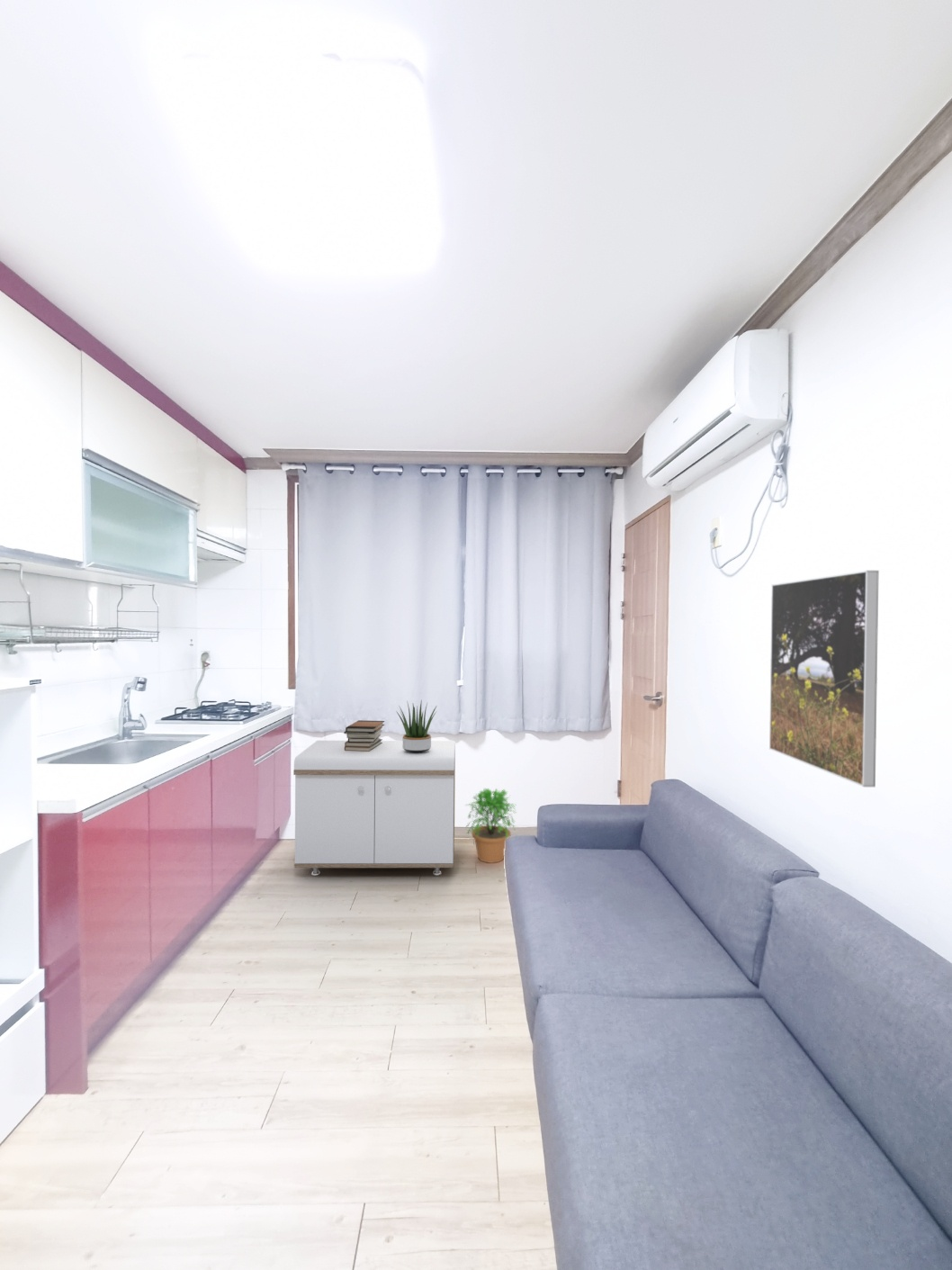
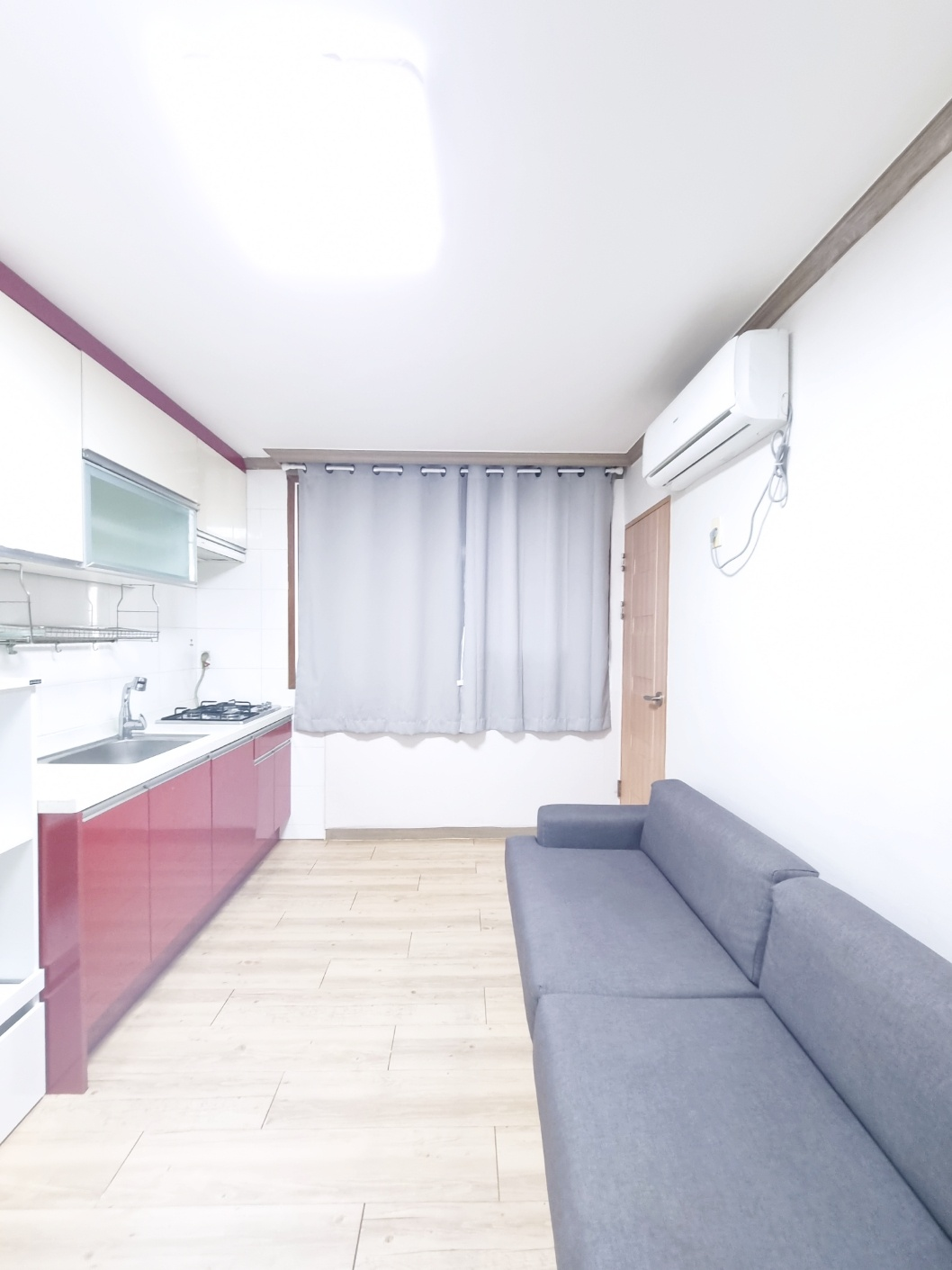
- potted plant (490, 821)
- potted plant (417, 725)
- storage bench (380, 806)
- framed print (816, 671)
- book stack (364, 734)
